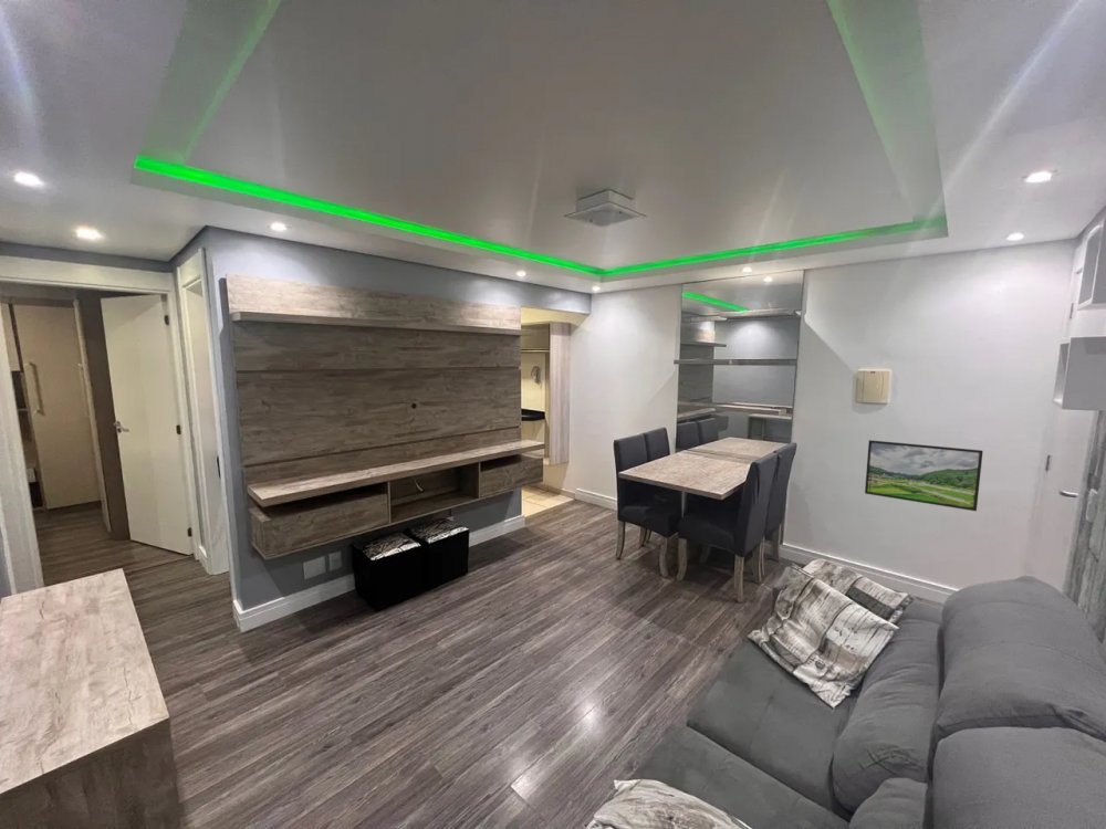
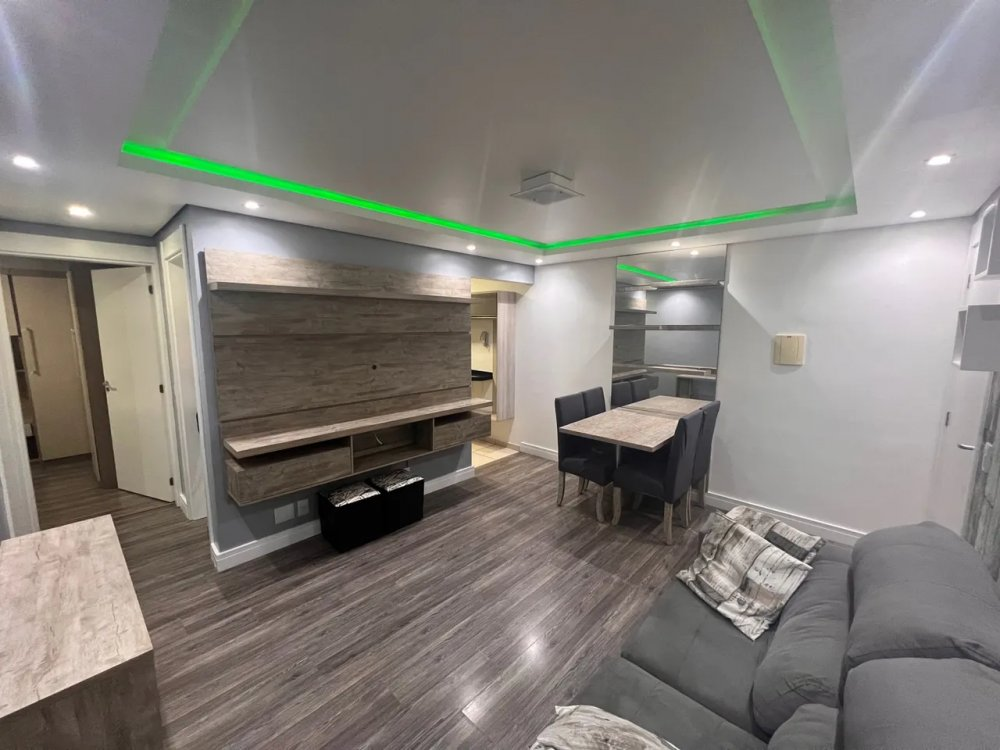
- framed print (919, 473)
